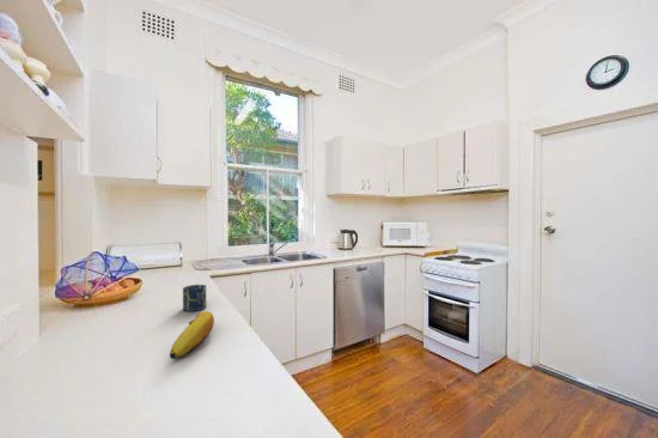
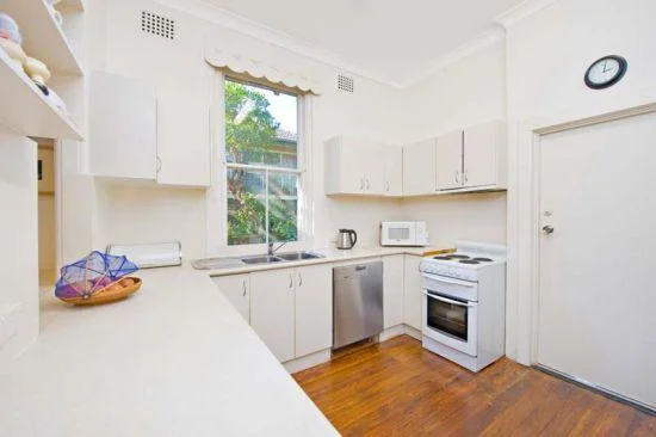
- cup (195, 298)
- fruit (187, 328)
